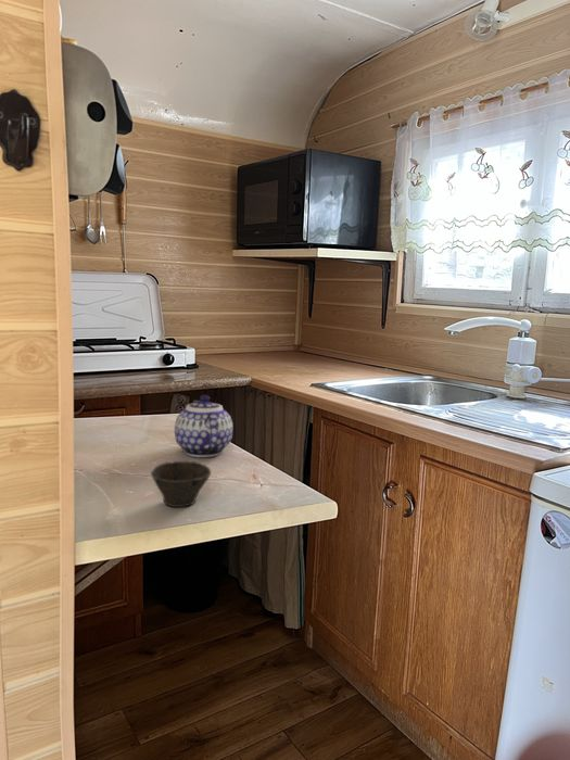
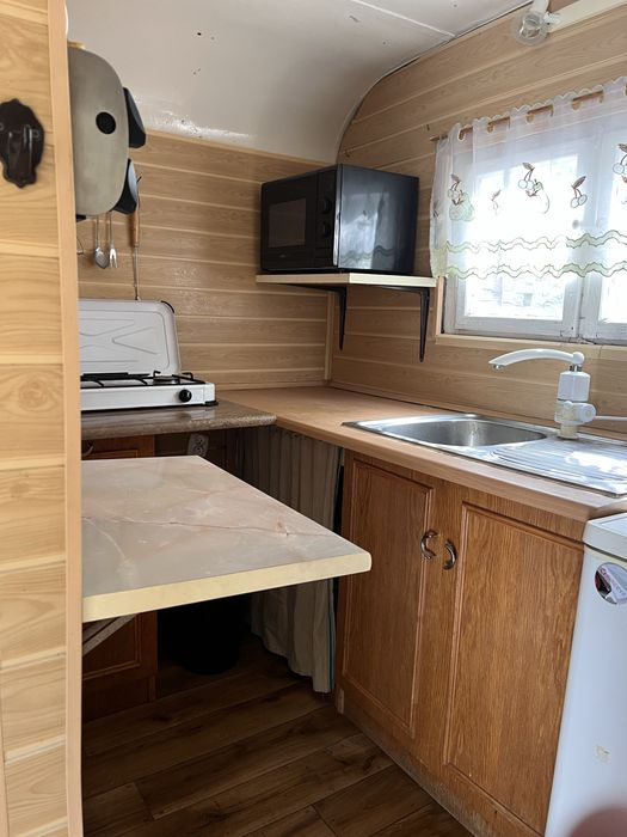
- teapot (203, 423)
- cup (183, 484)
